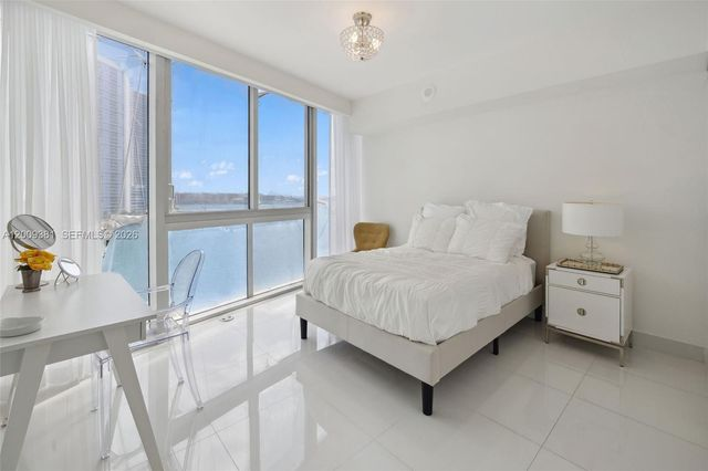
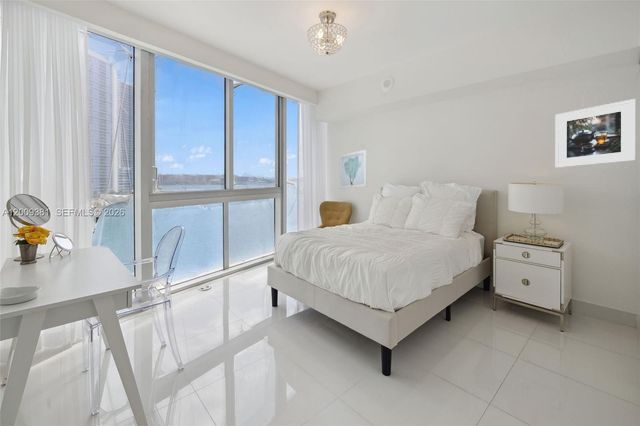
+ wall art (352, 170)
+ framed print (592, 135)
